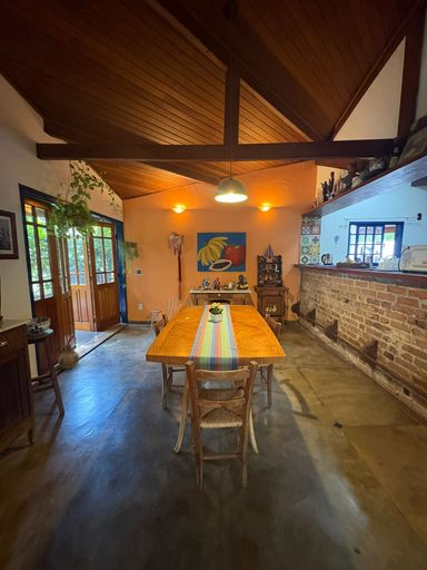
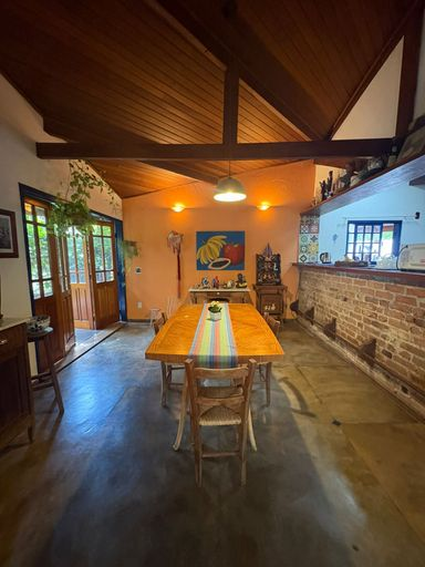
- ceramic jug (68, 355)
